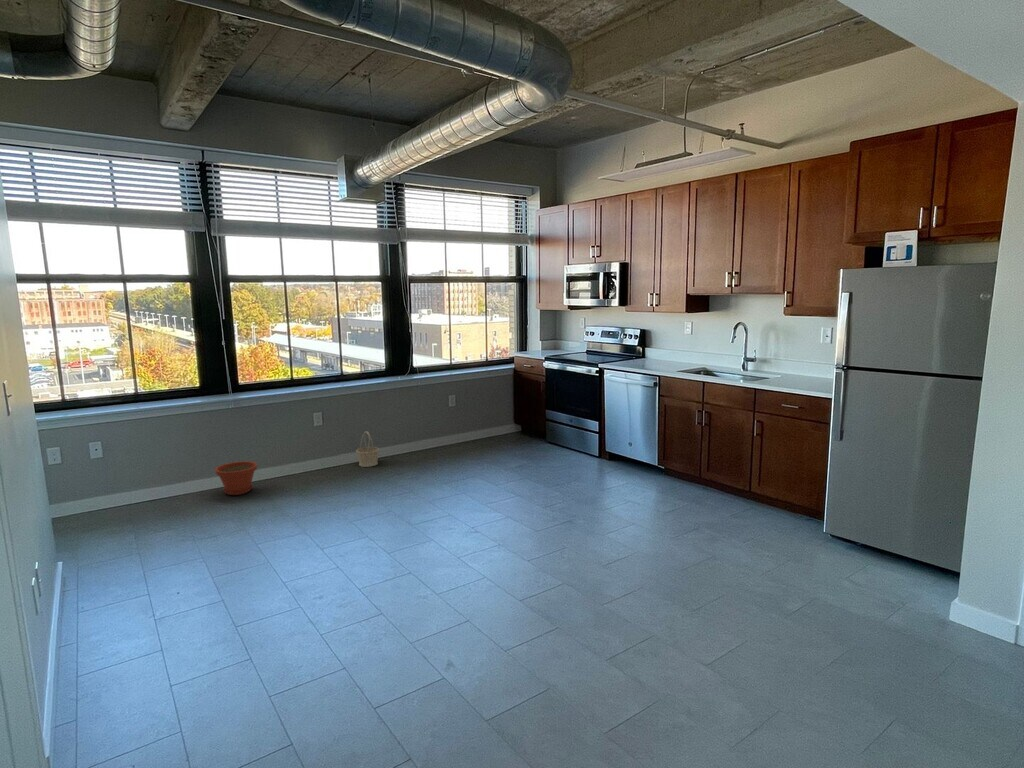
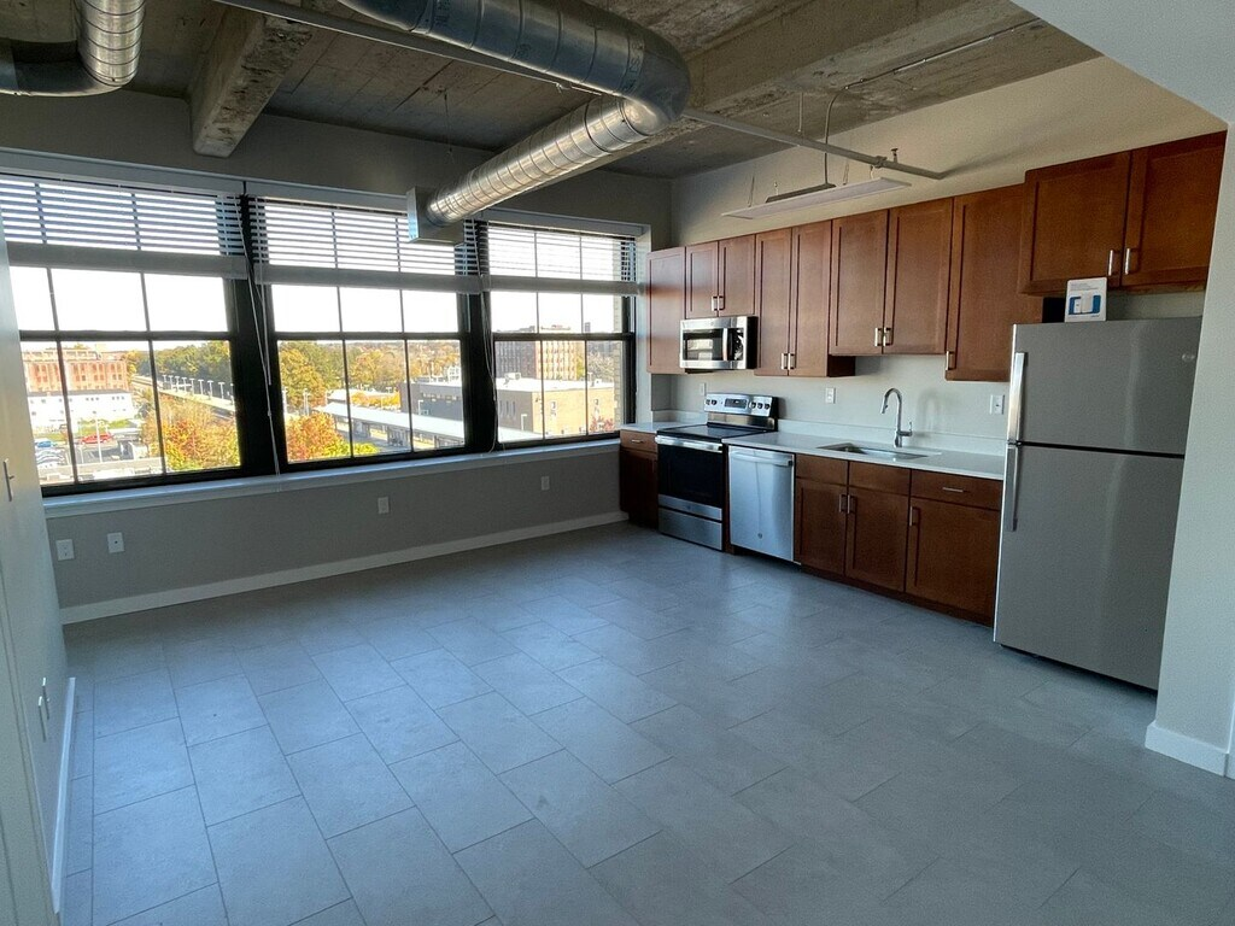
- basket (367, 447)
- plant pot (237, 479)
